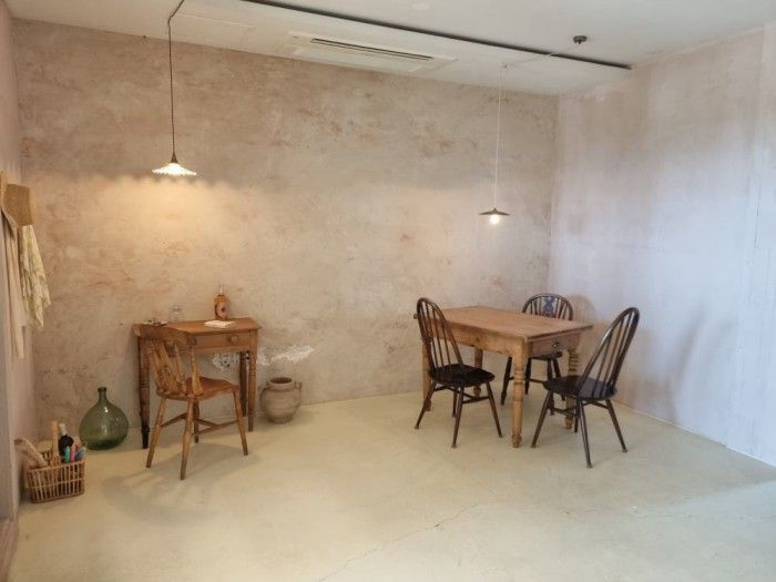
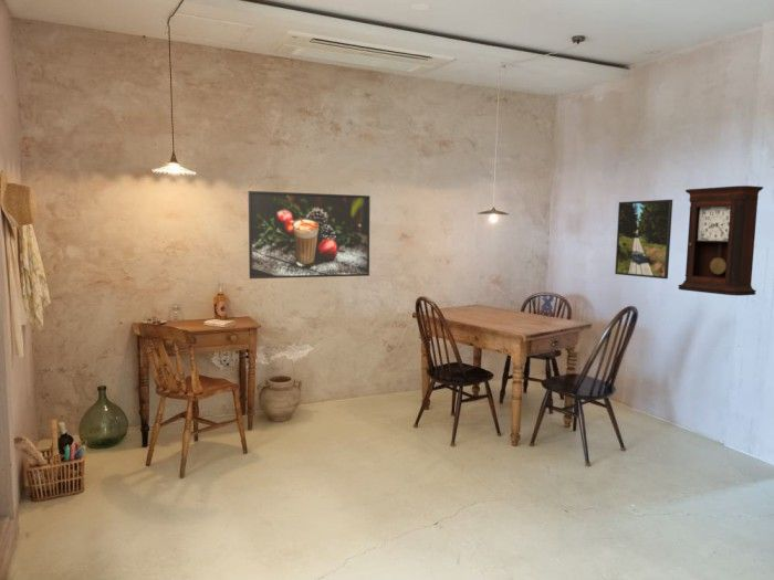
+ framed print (312, 235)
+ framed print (641, 239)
+ pendulum clock (717, 240)
